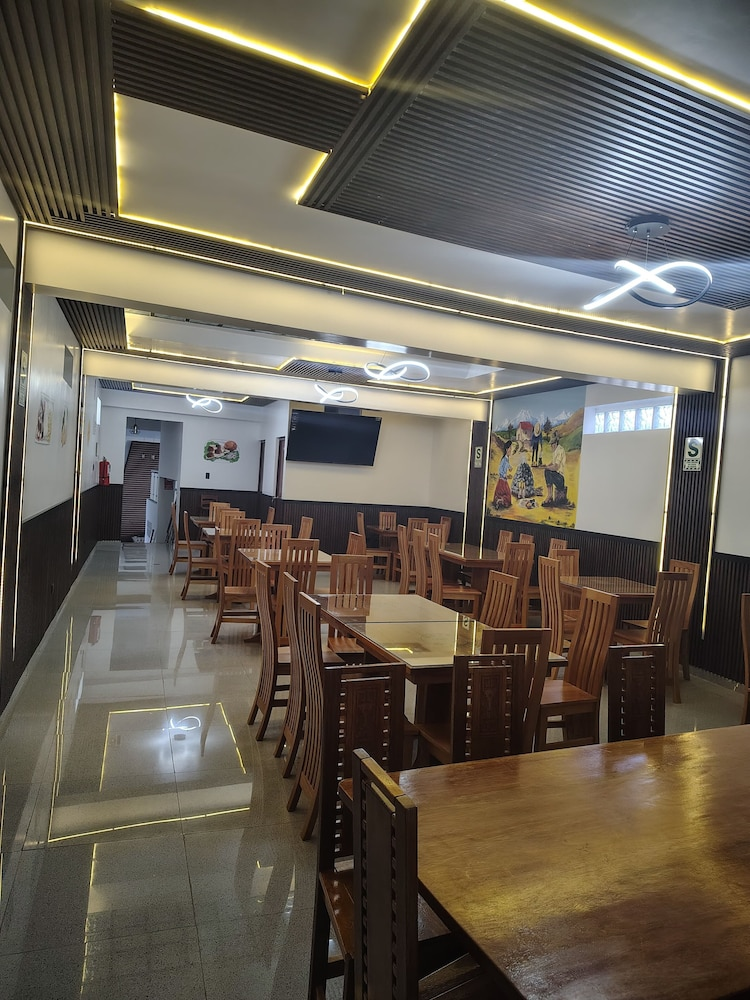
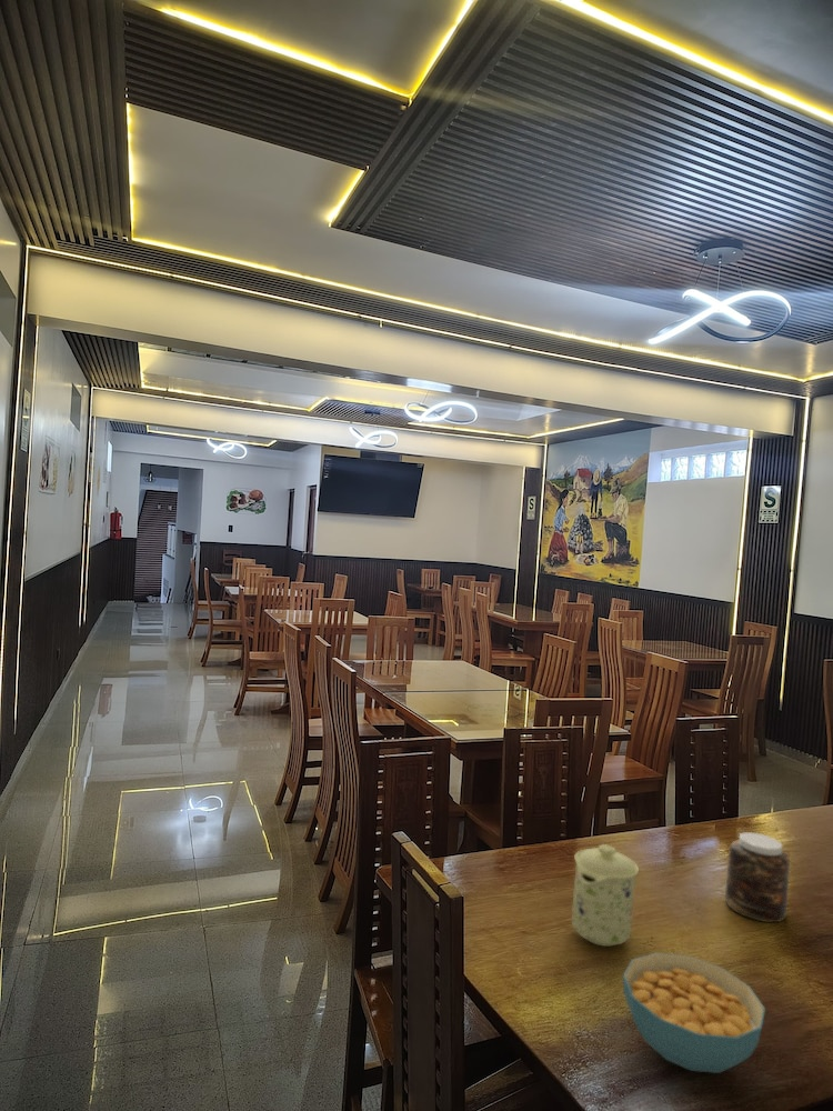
+ mug (605, 890)
+ jar (757, 874)
+ cereal bowl (689, 1023)
